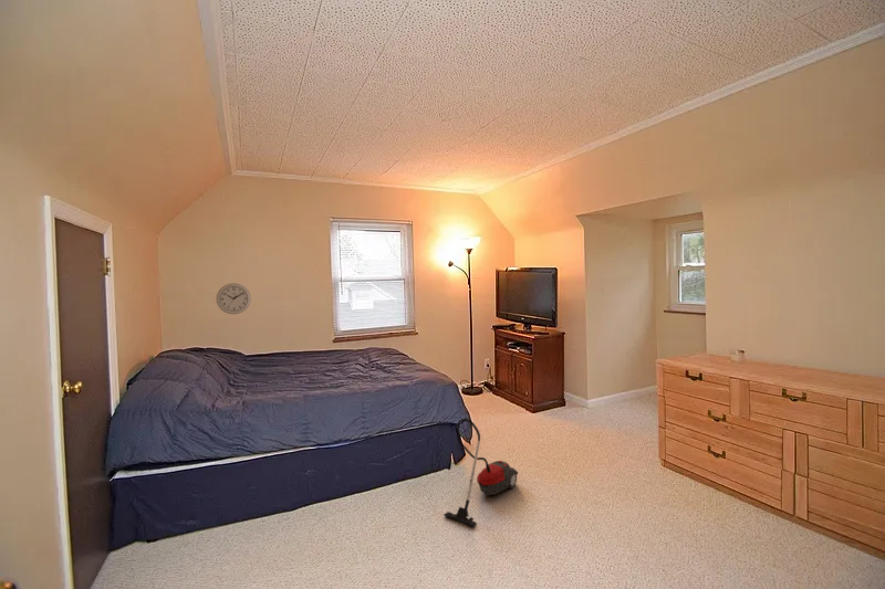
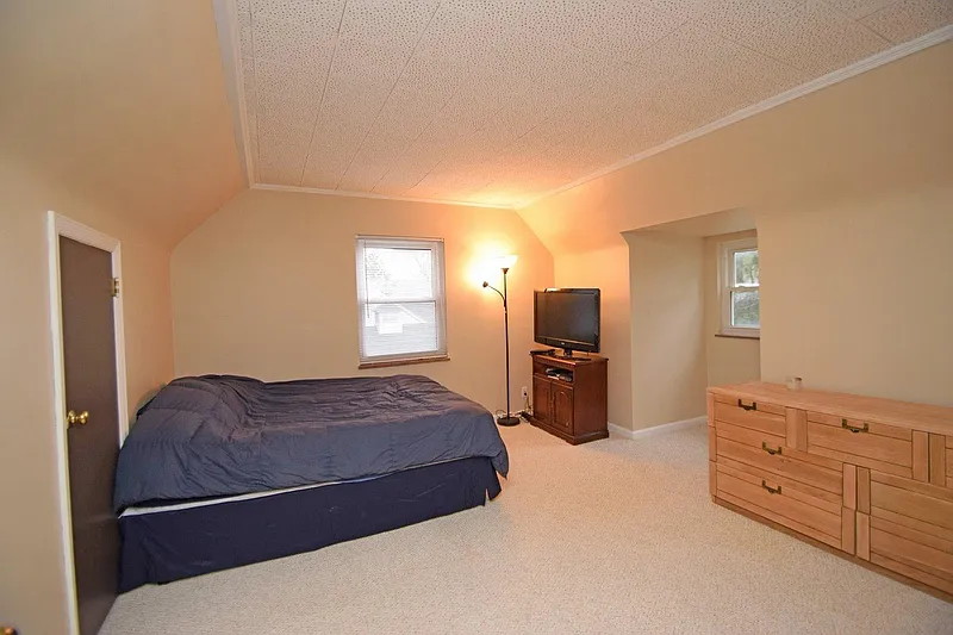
- wall clock (233, 298)
- vacuum cleaner (476, 457)
